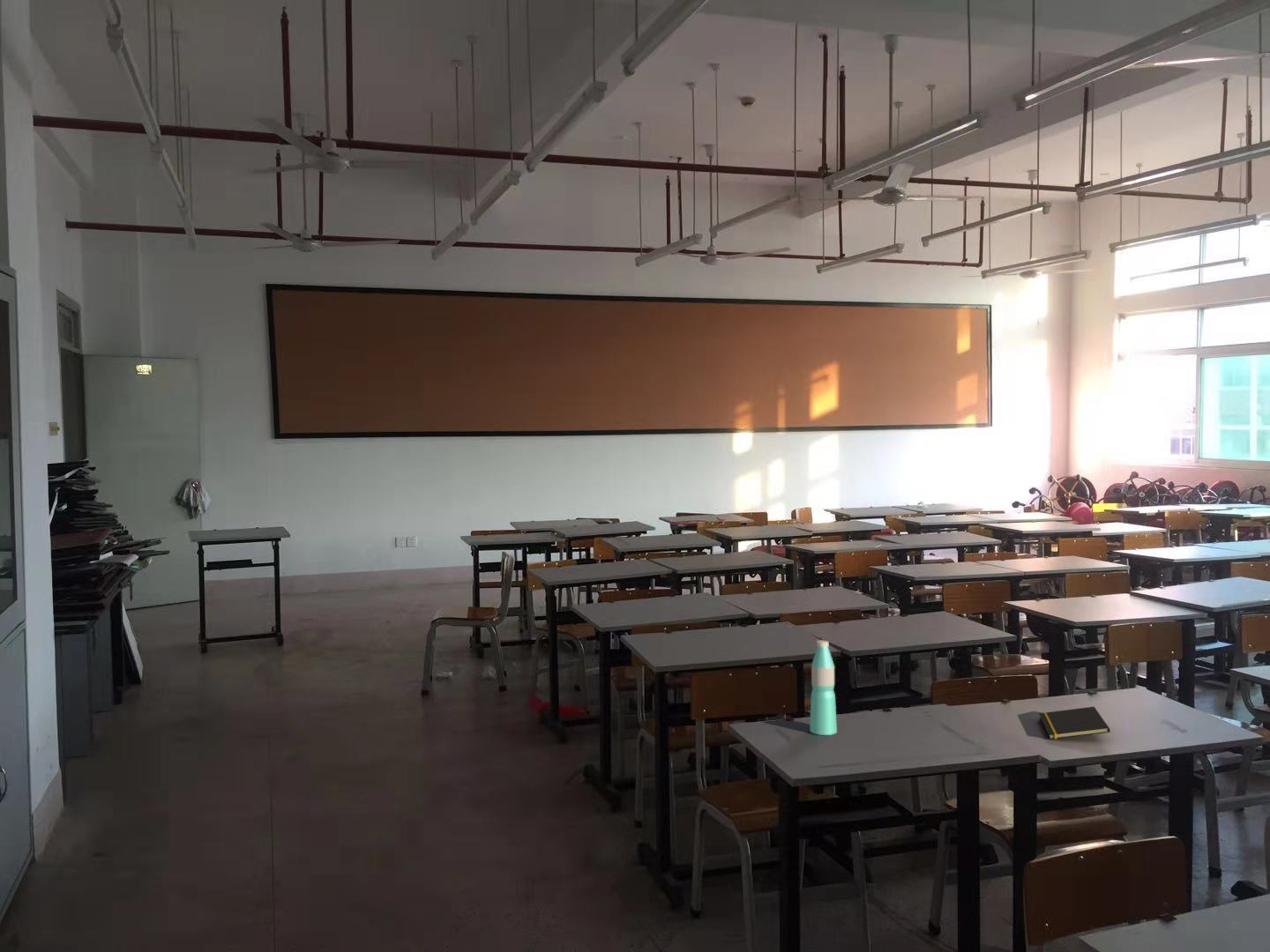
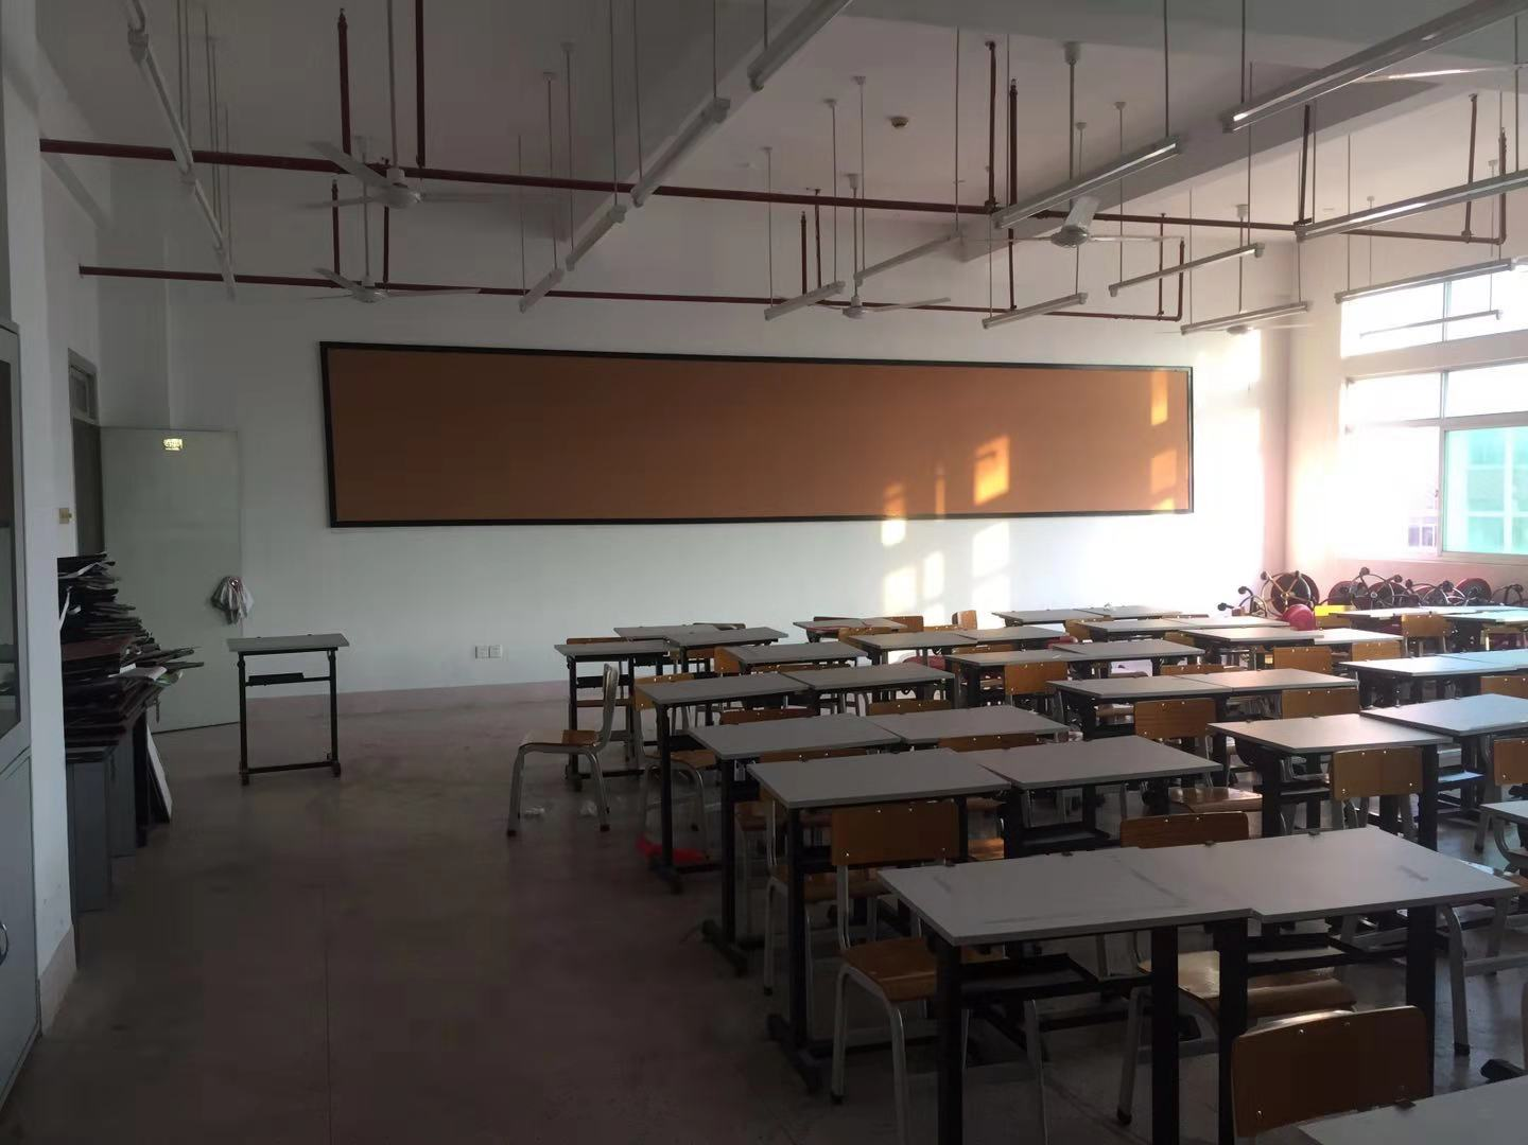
- water bottle (823, 686)
- notepad (1072, 722)
